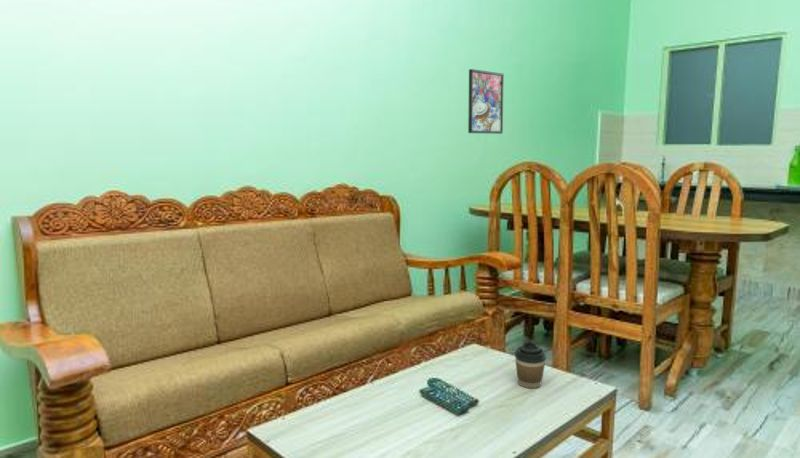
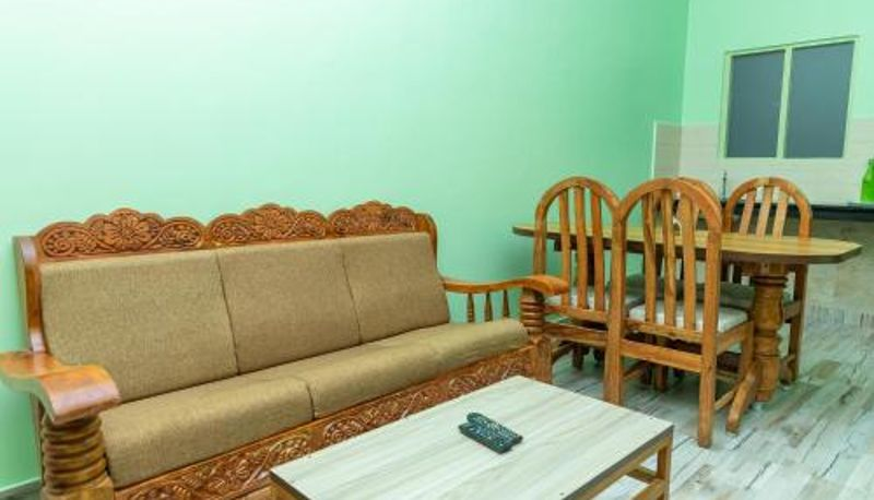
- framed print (486, 102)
- coffee cup (530, 364)
